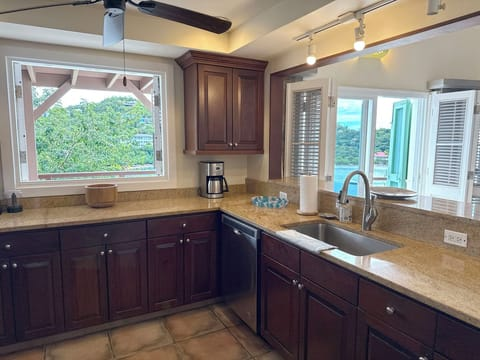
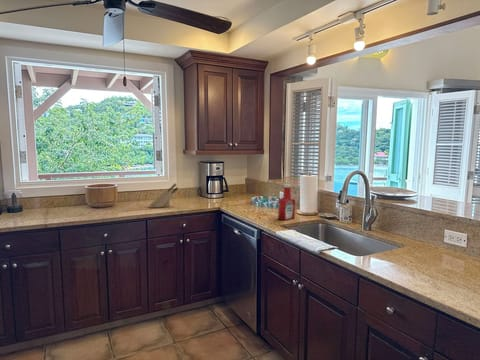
+ knife block (163, 194)
+ soap bottle (286, 201)
